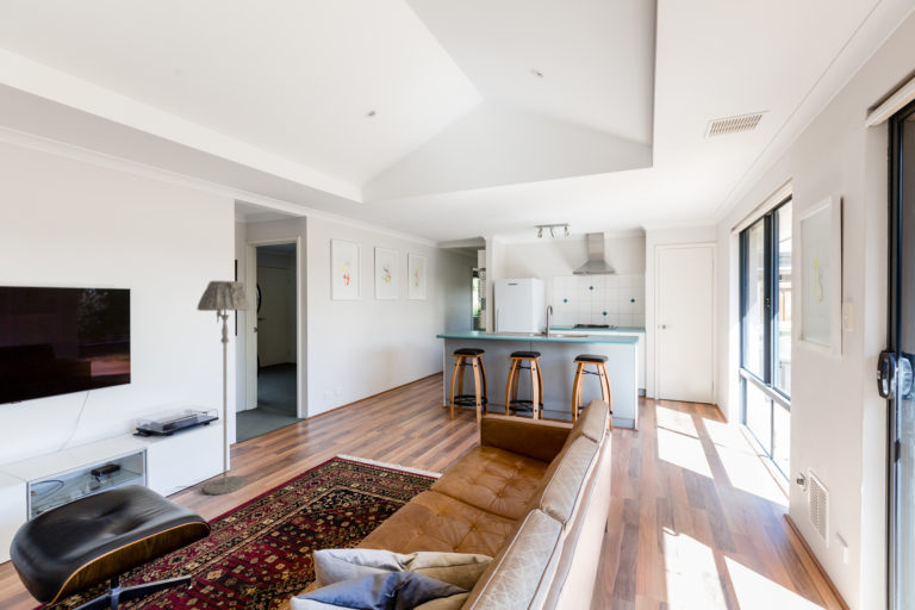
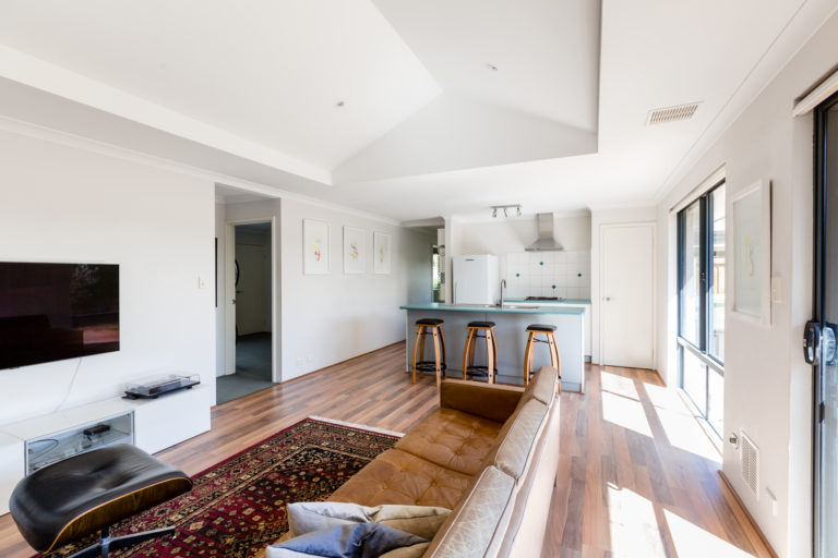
- floor lamp (224, 384)
